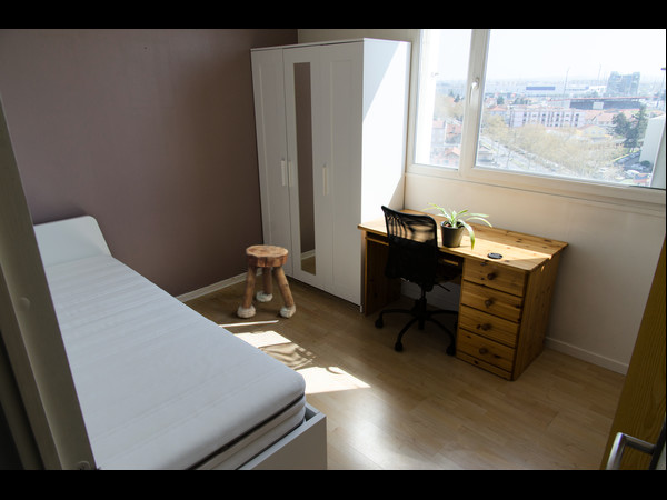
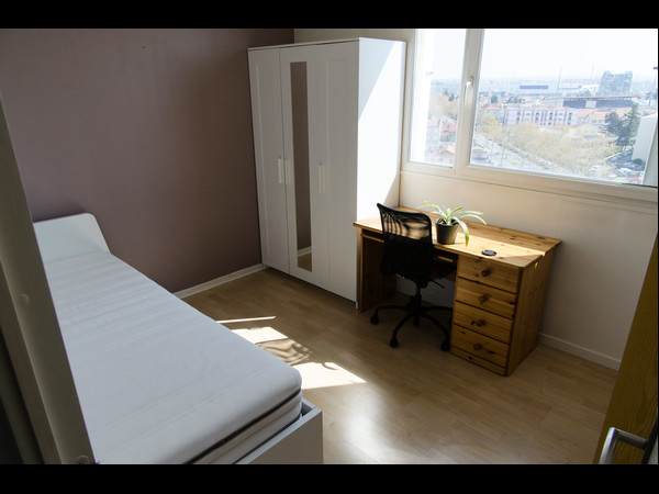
- stool (269, 279)
